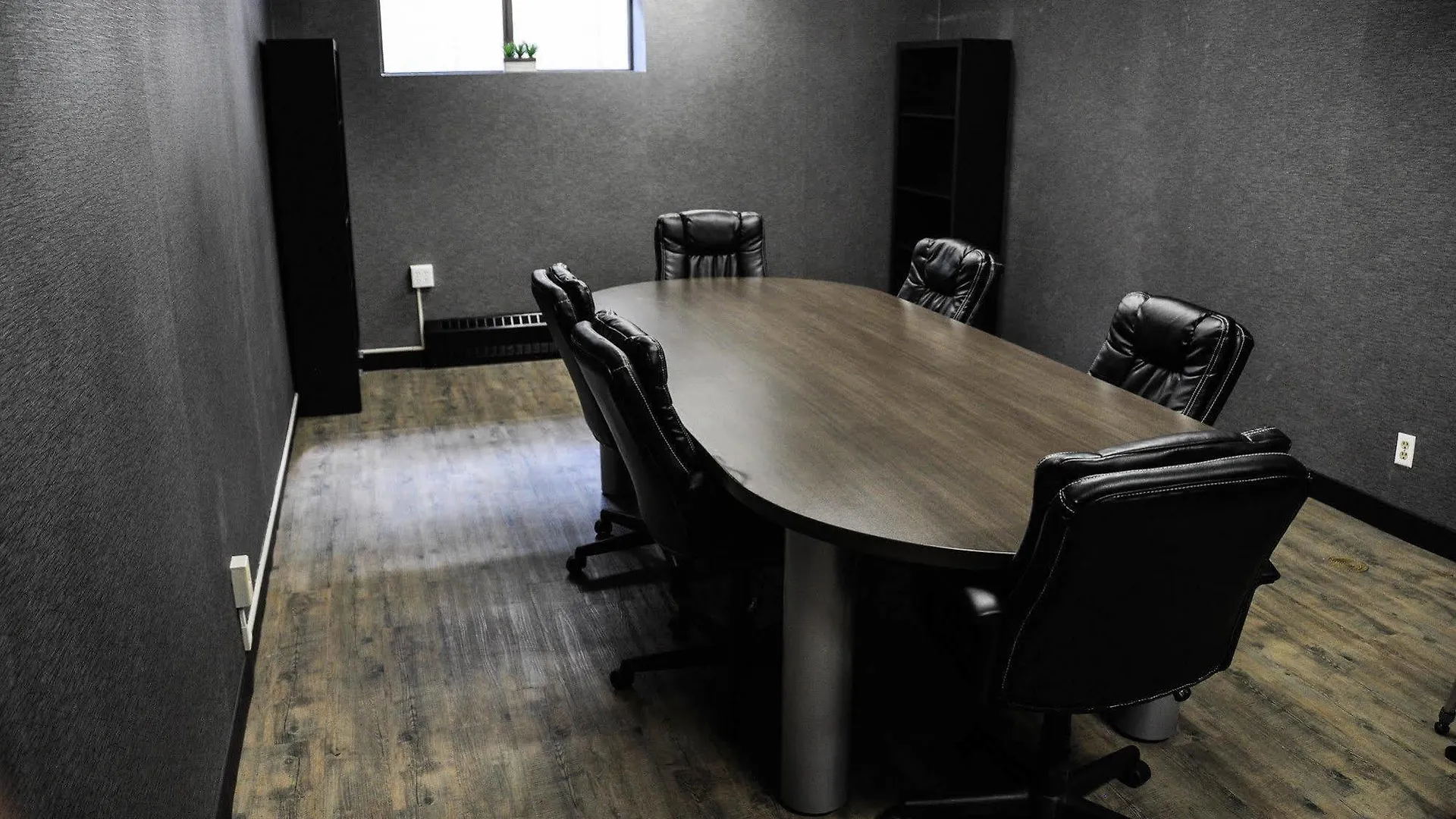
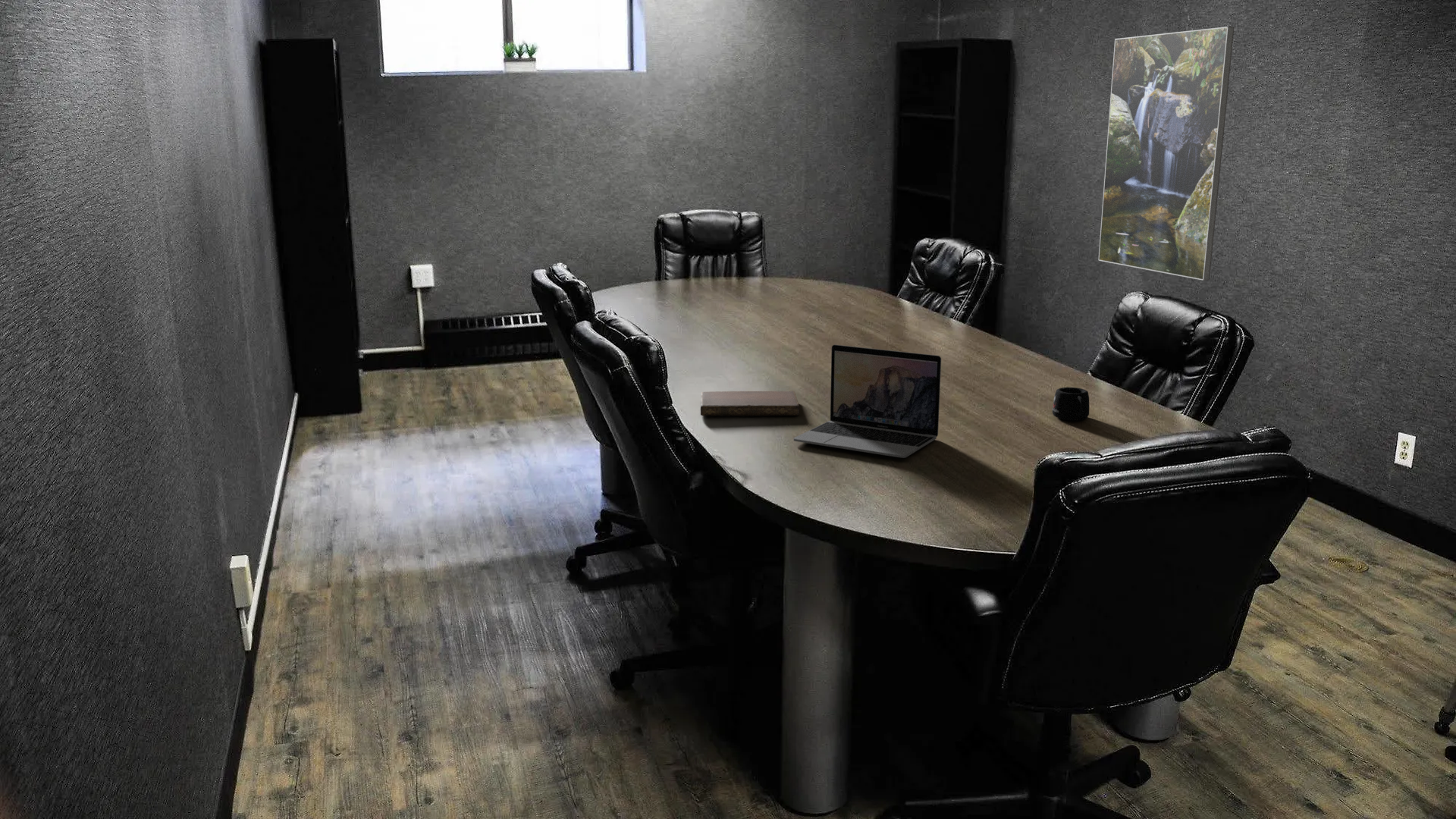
+ notebook (748, 403)
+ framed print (1159, 154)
+ mug (1073, 405)
+ laptop (867, 399)
